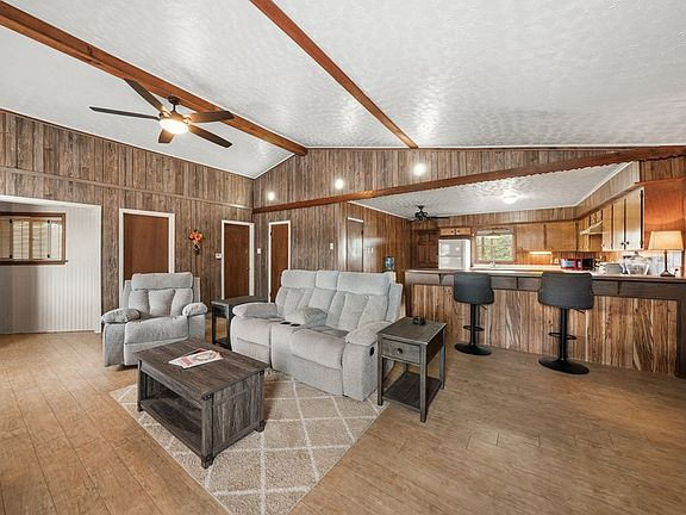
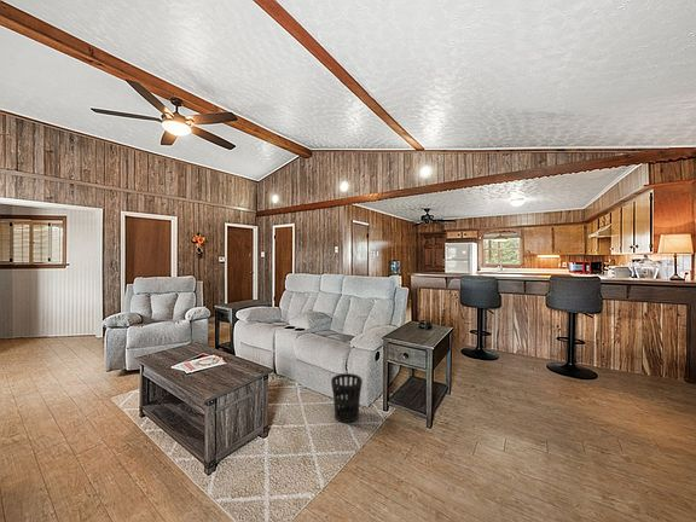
+ wastebasket (346, 398)
